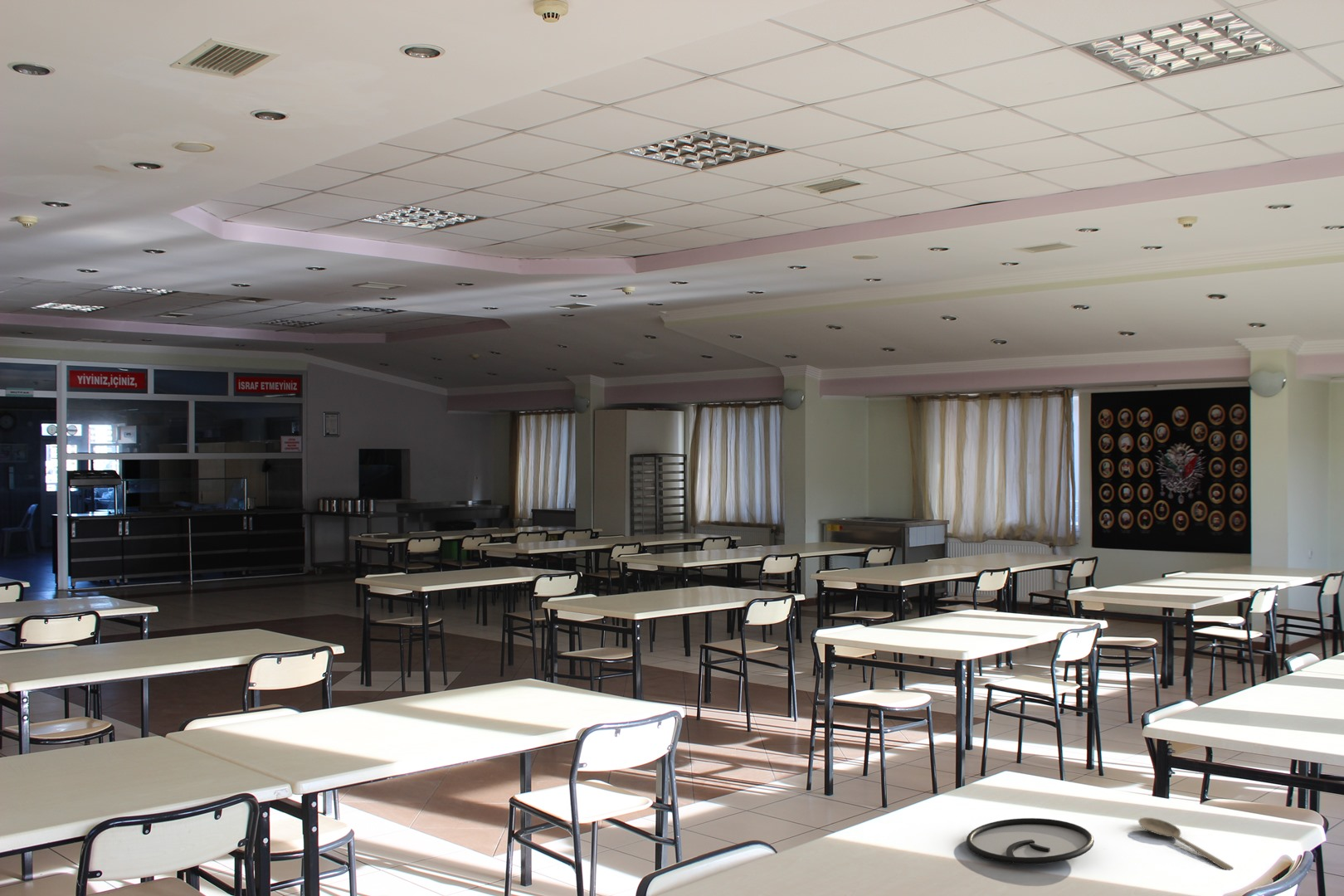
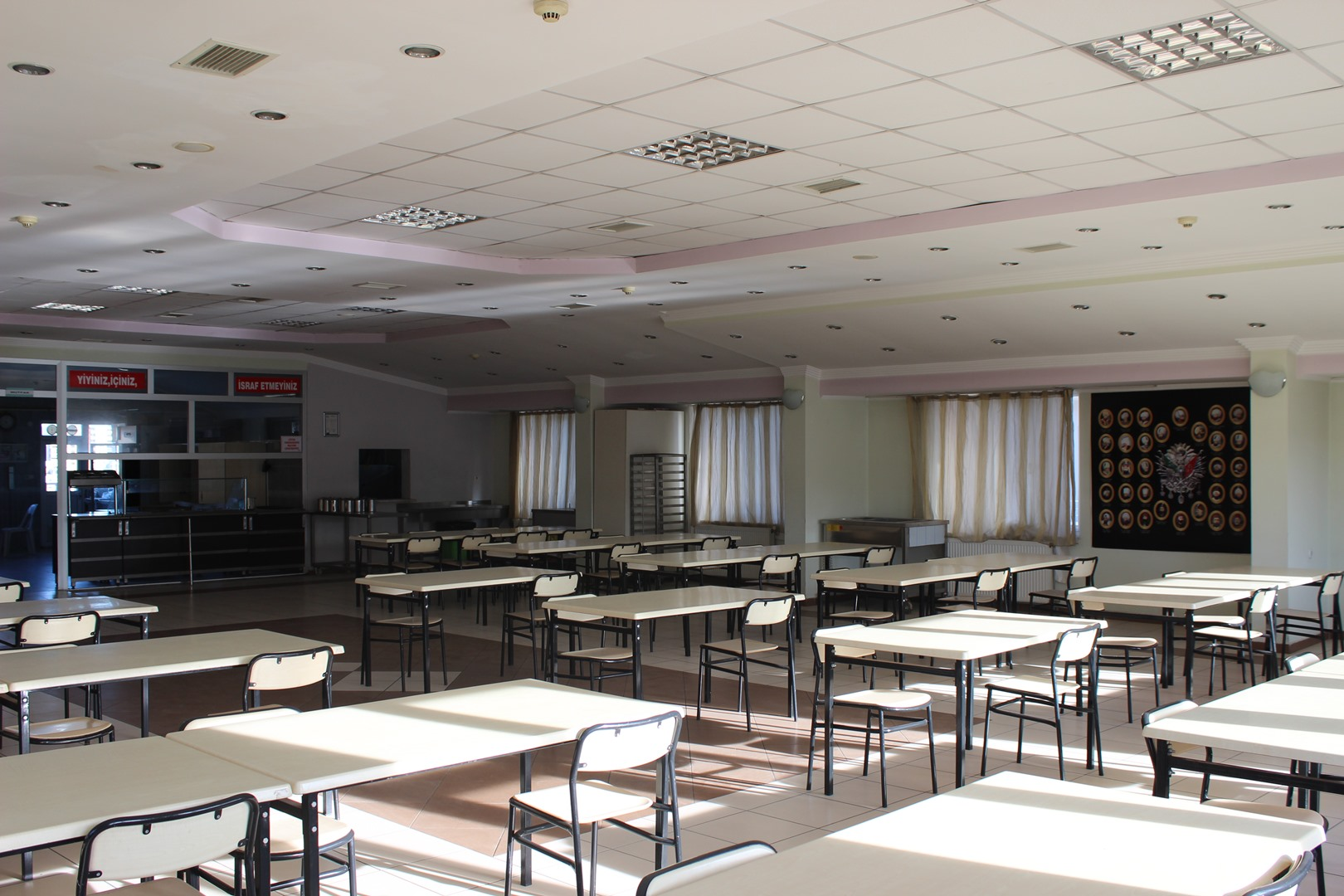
- wooden spoon (1185, 841)
- plate (1029, 840)
